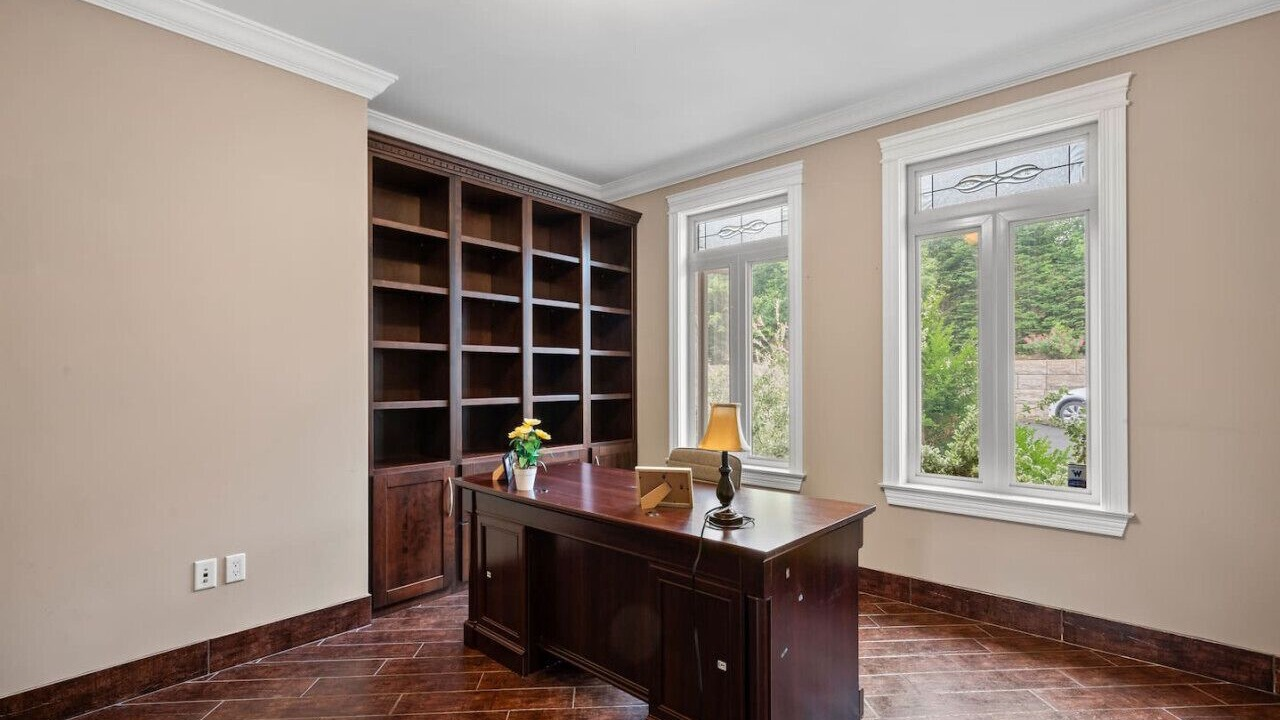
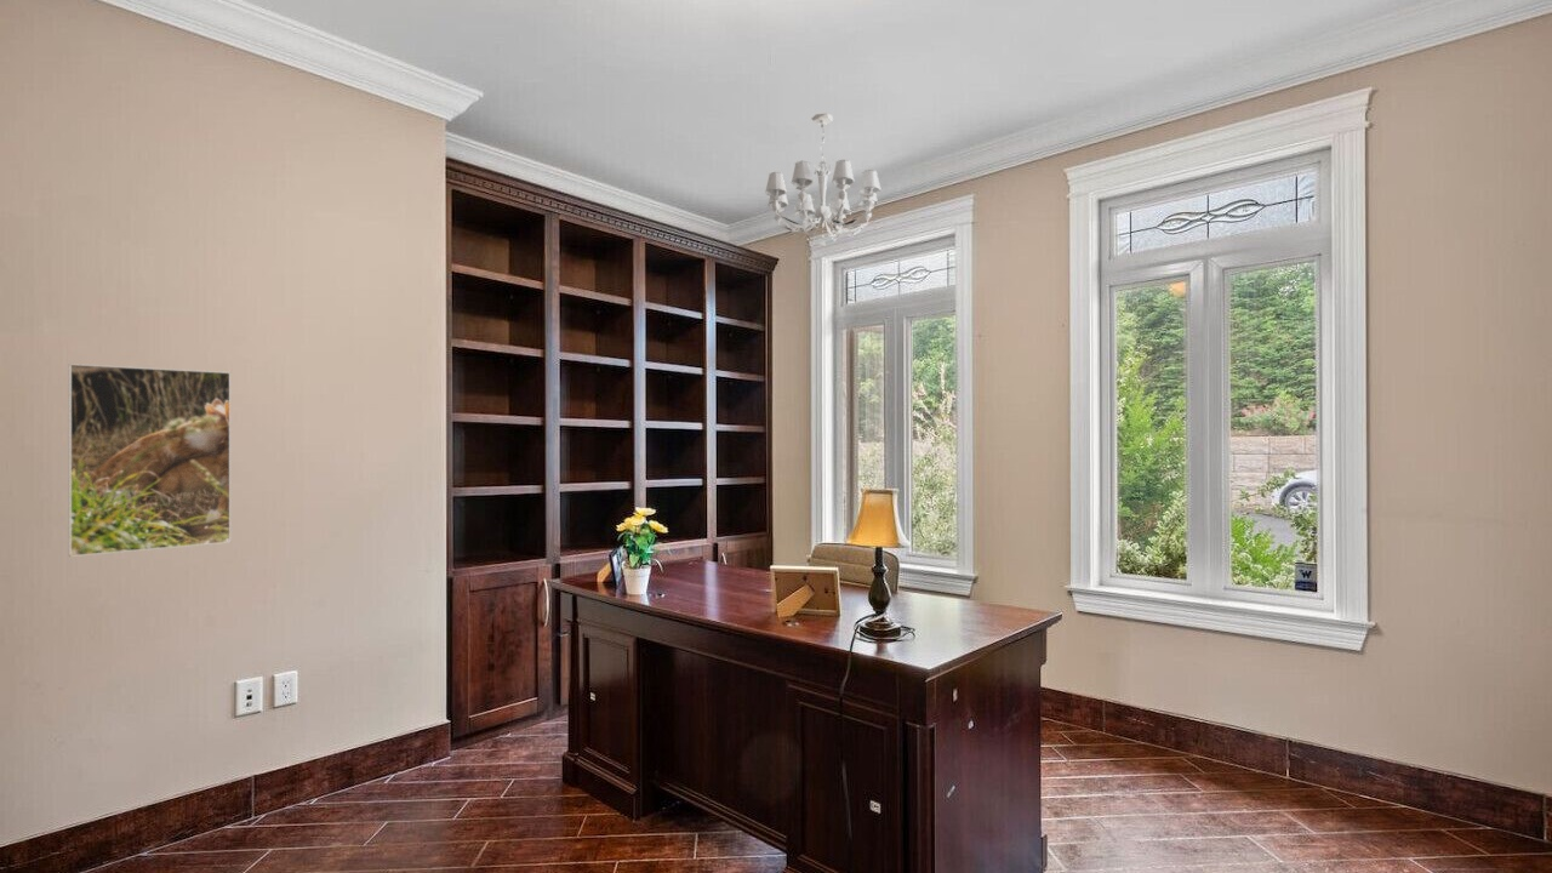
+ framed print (154, 458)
+ chandelier (822, 182)
